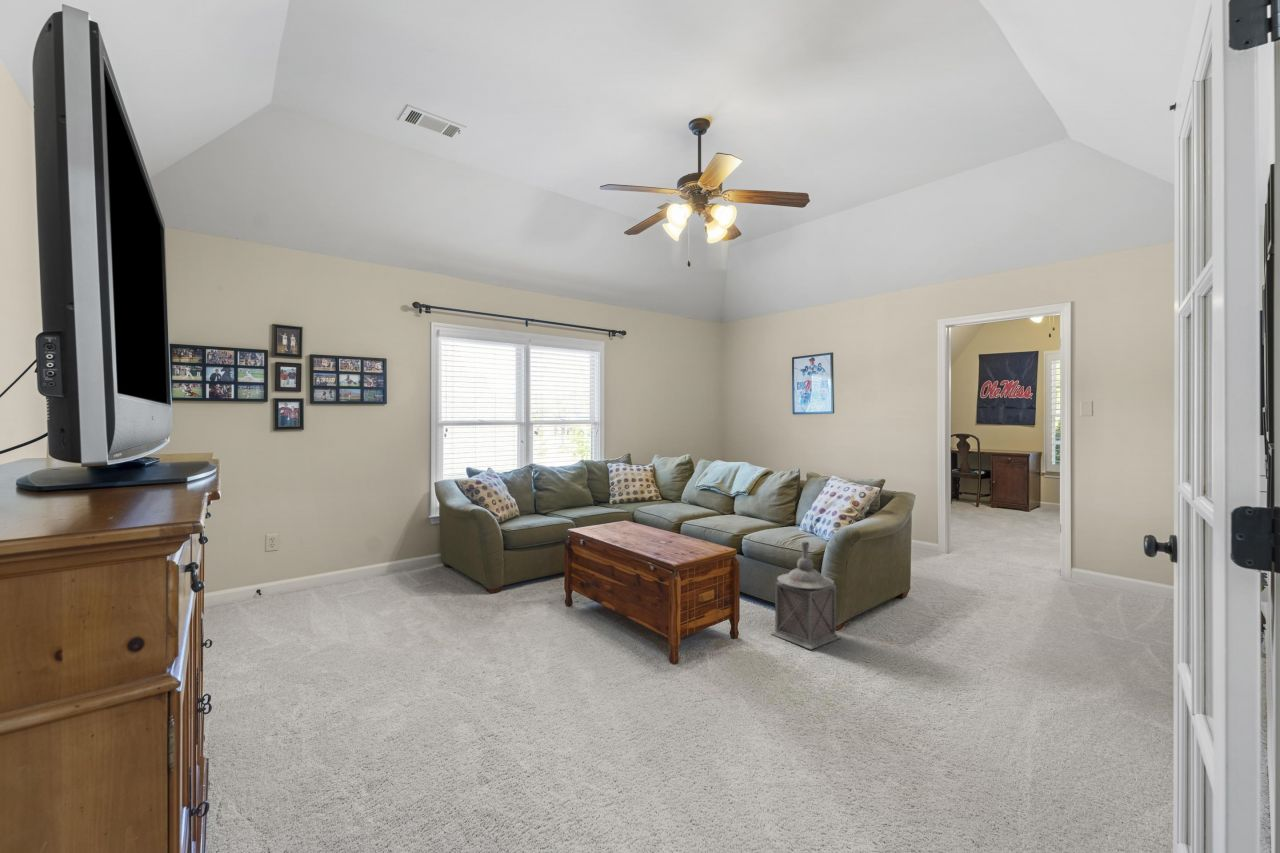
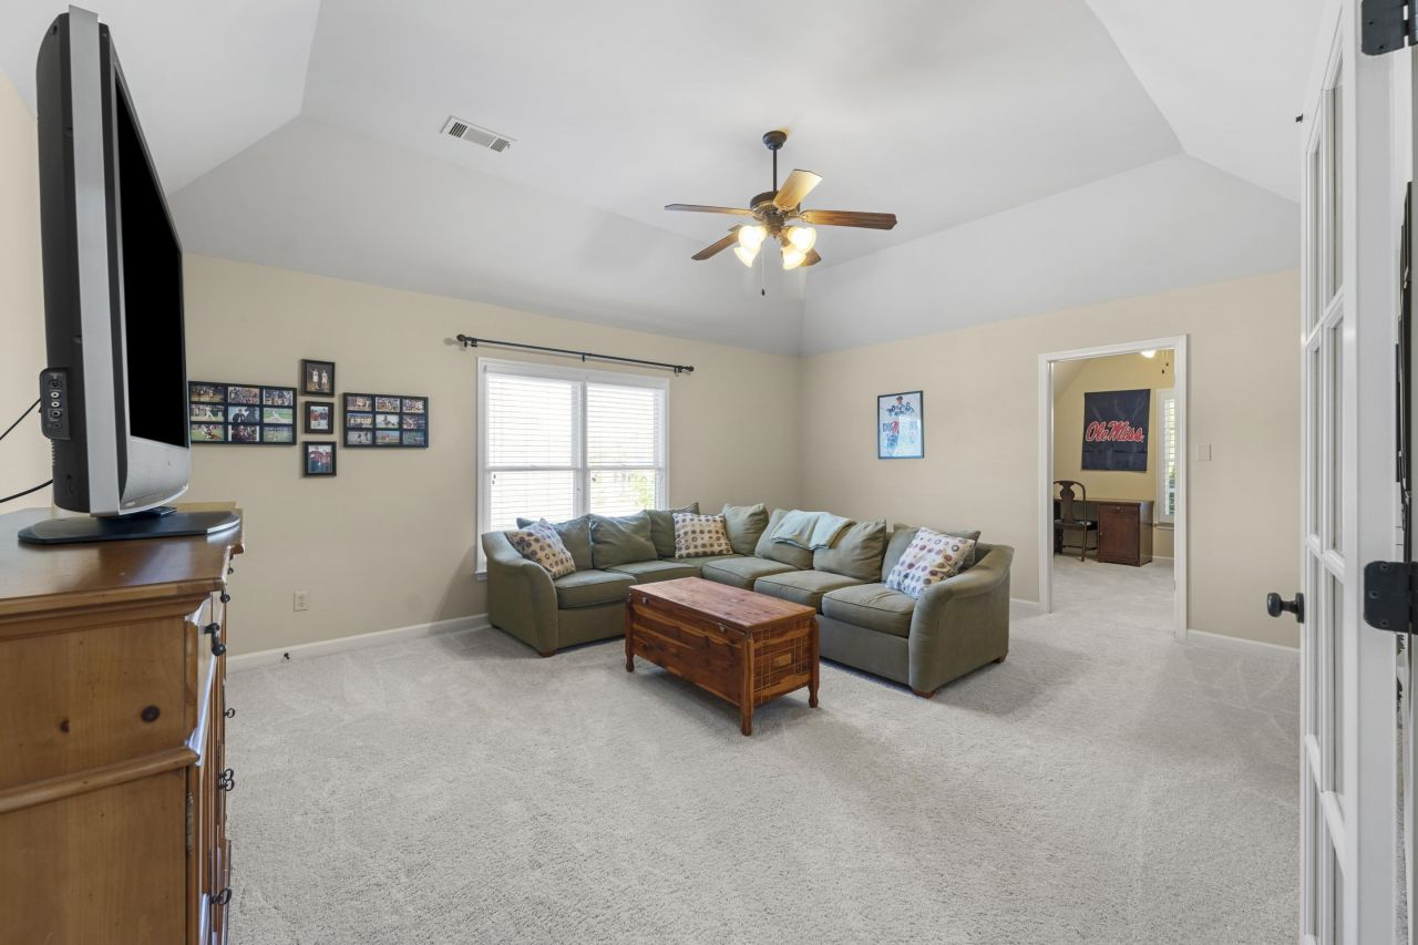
- lantern (805, 588)
